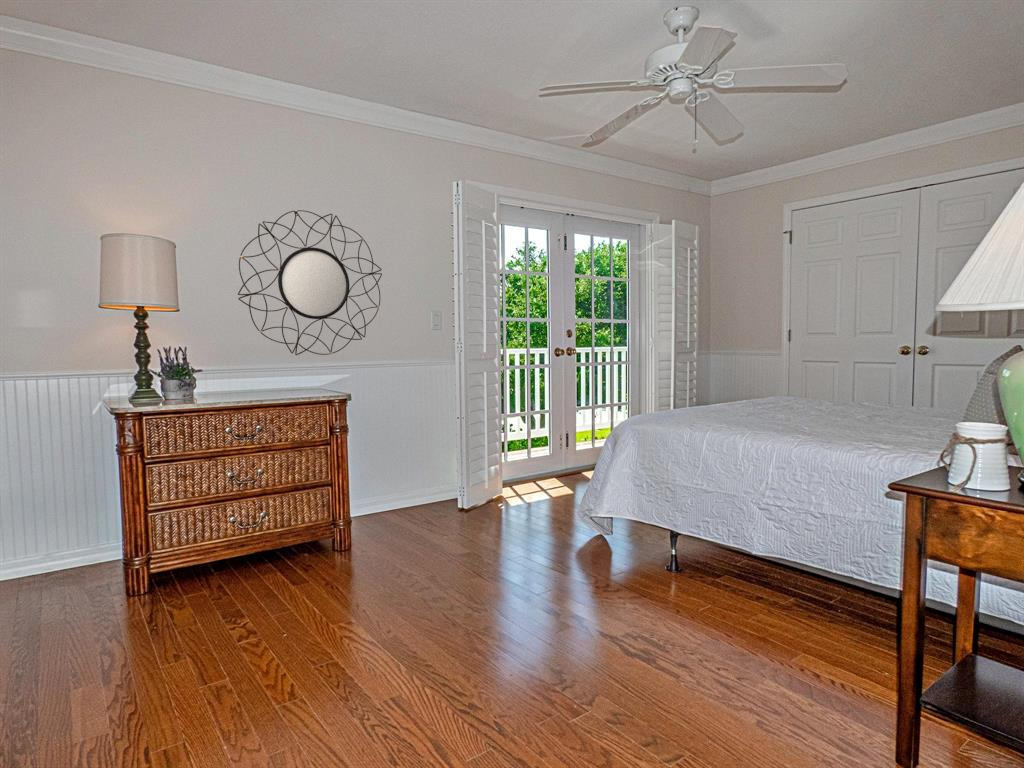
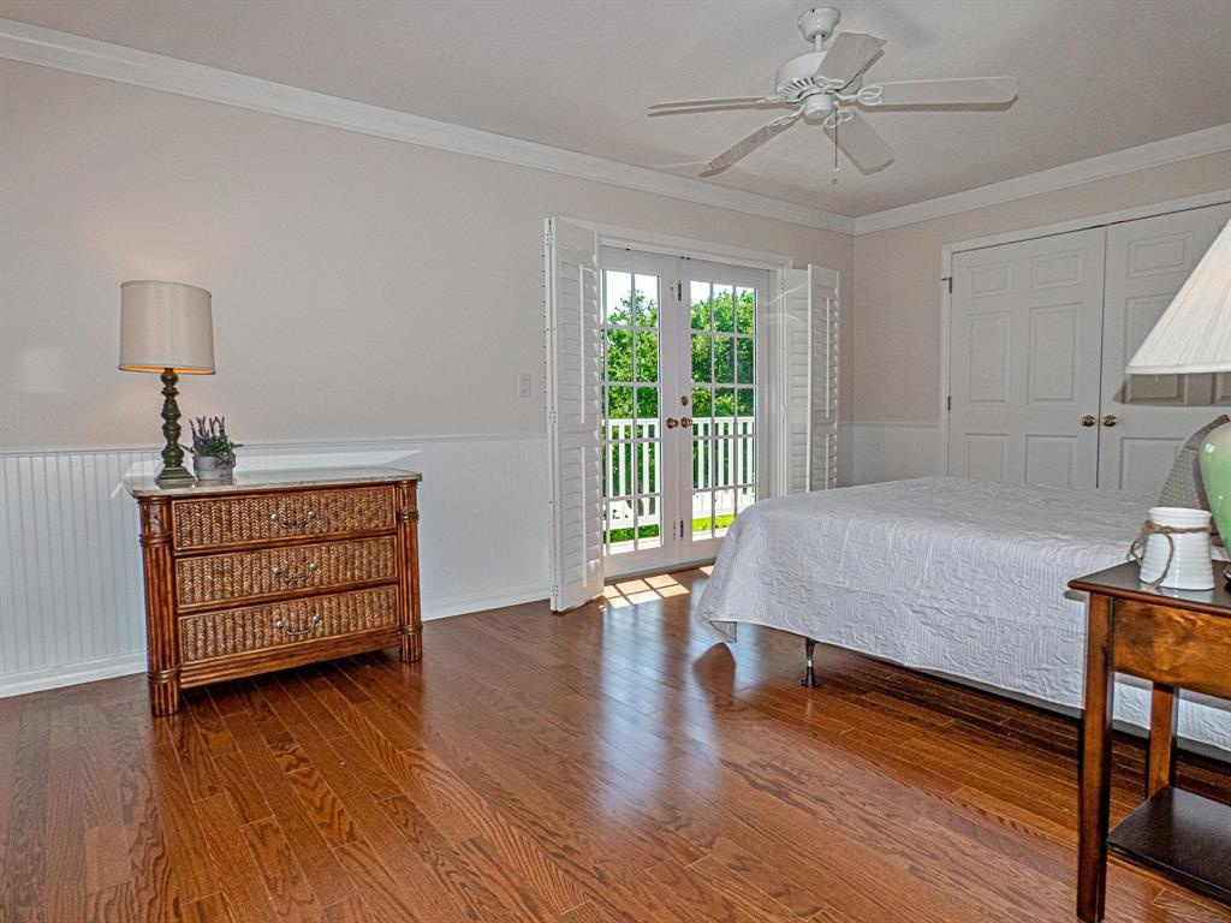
- home mirror (314, 283)
